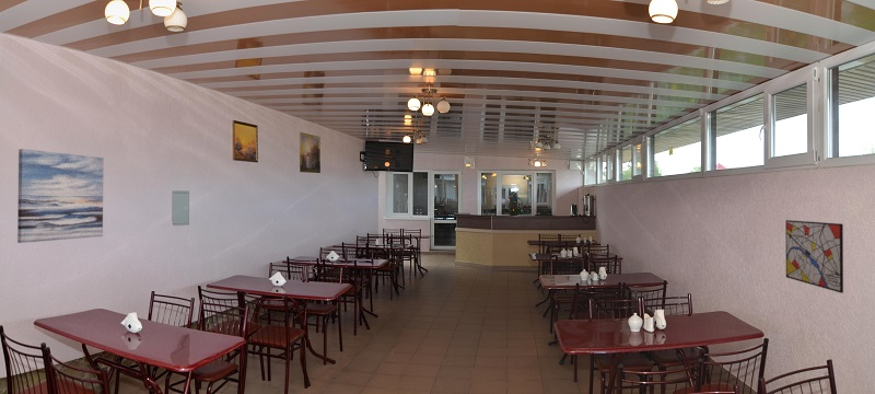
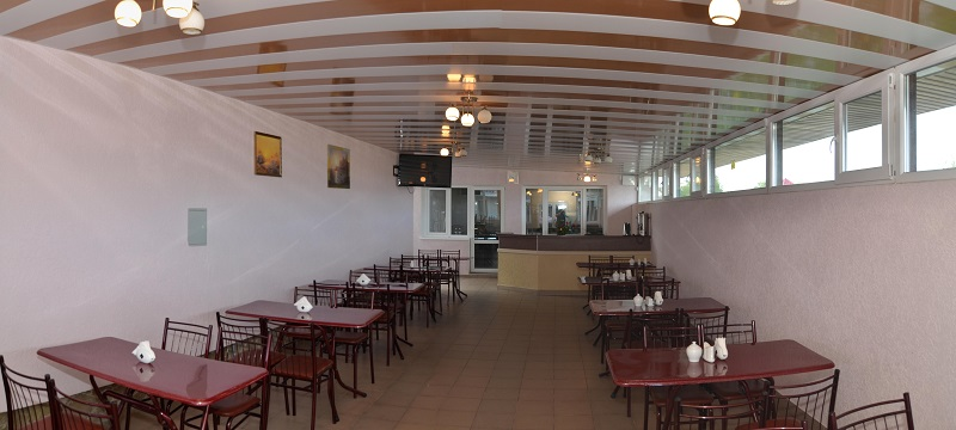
- wall art (812, 253)
- wall art (63, 196)
